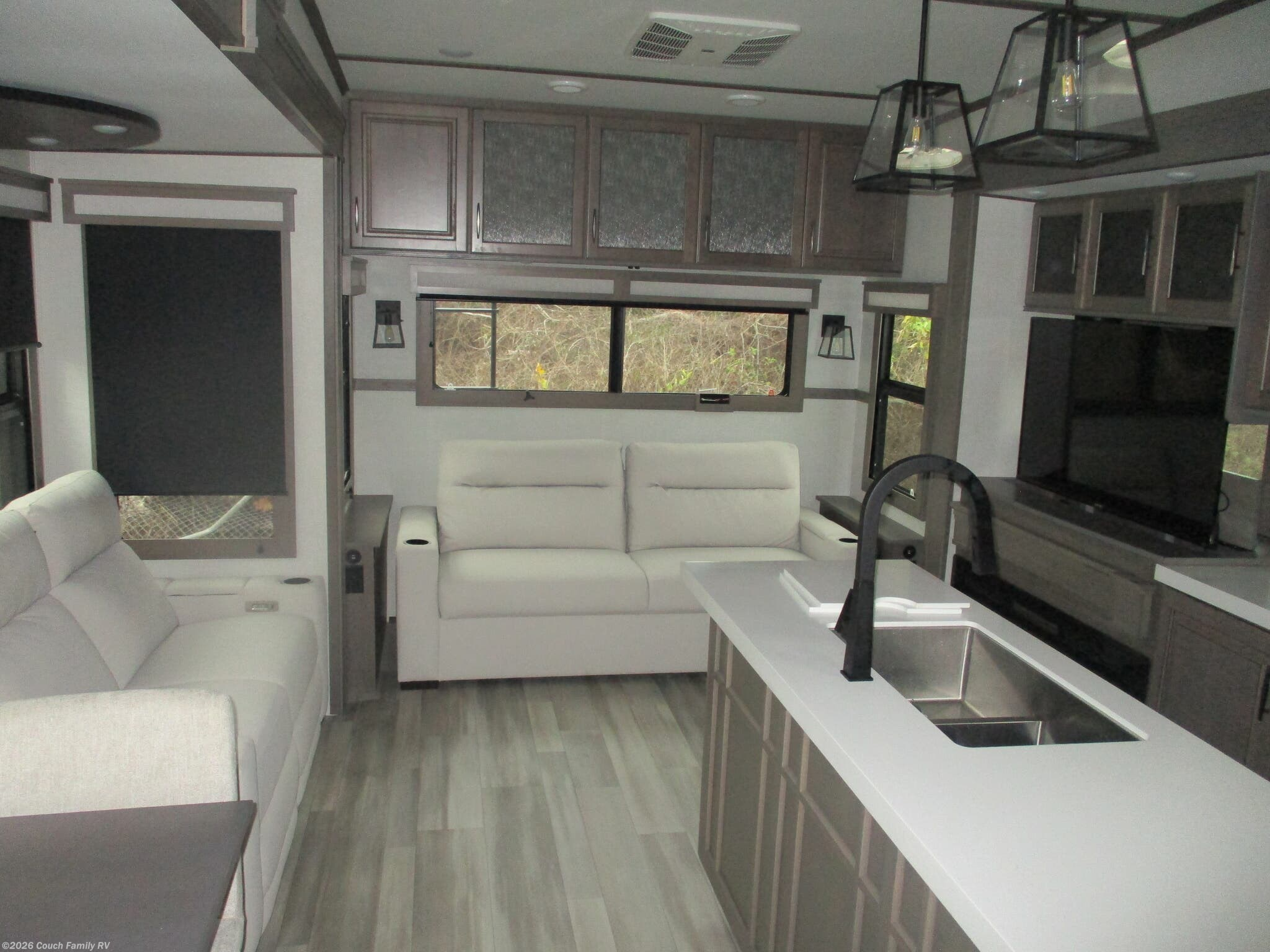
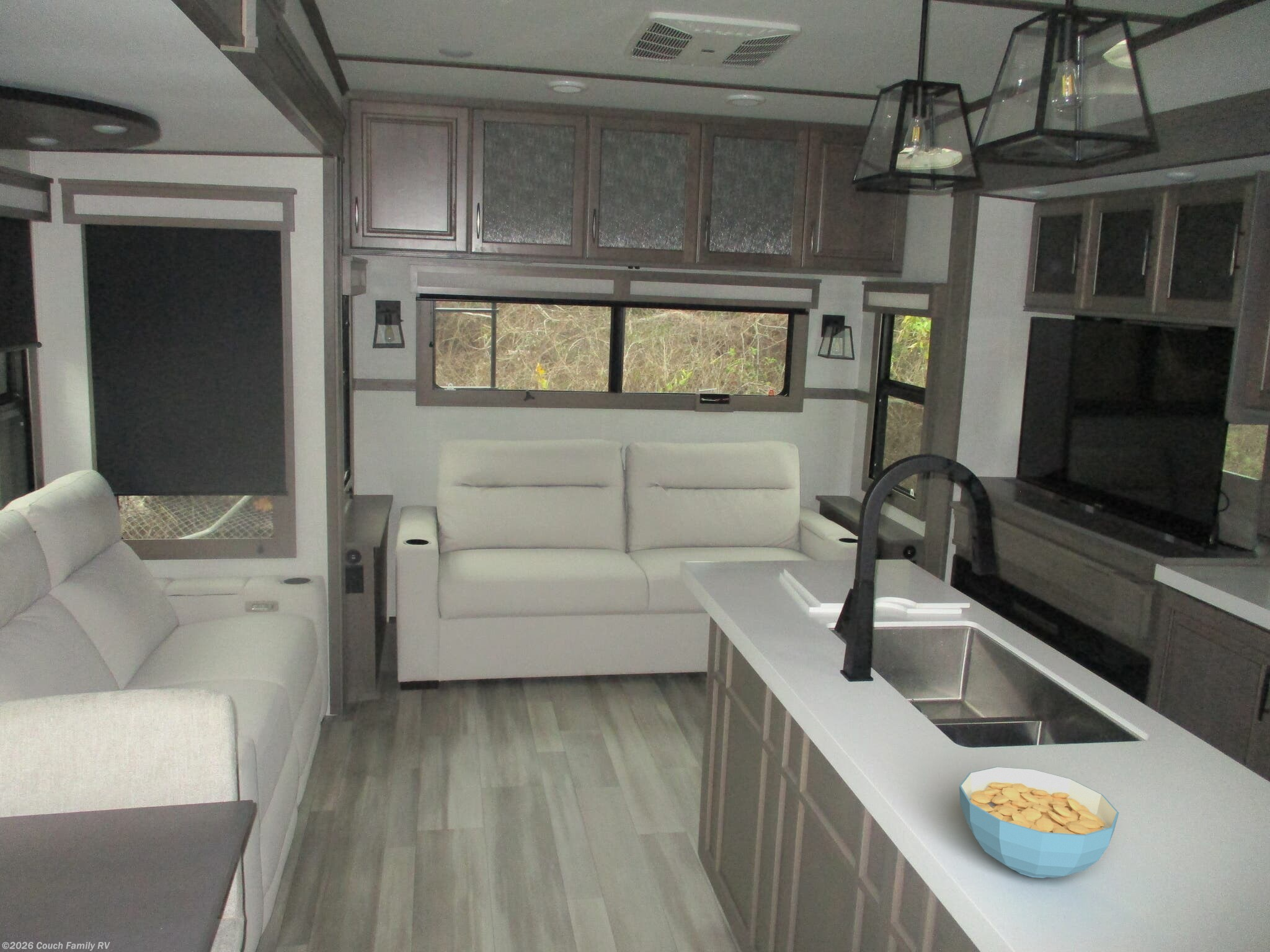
+ cereal bowl (1034, 832)
